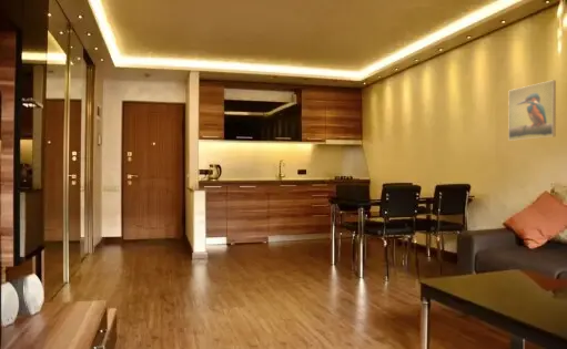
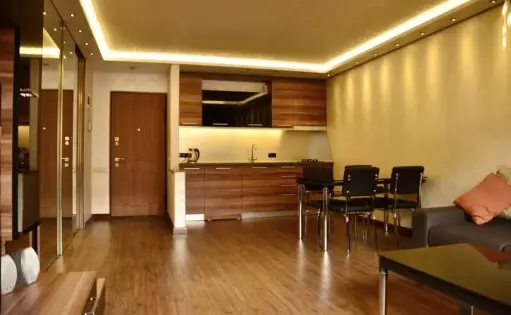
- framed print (530, 112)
